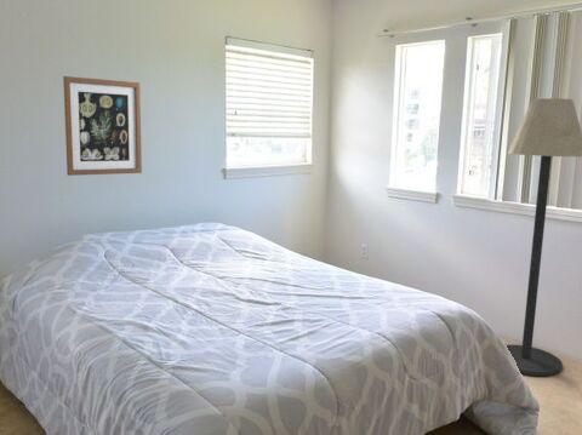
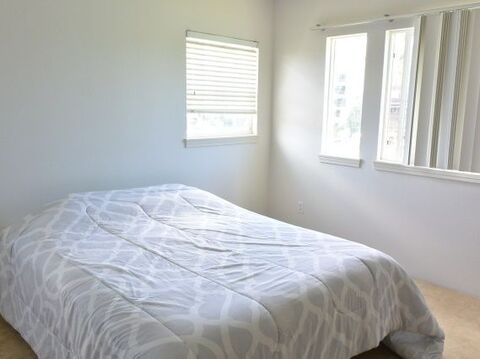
- floor lamp (537, 235)
- wall art (104, 127)
